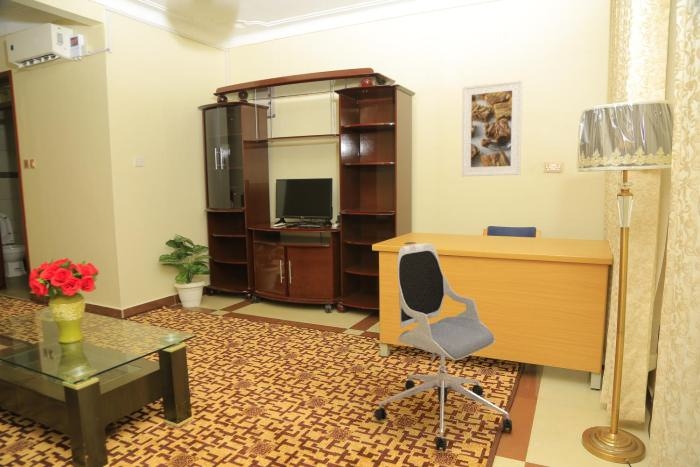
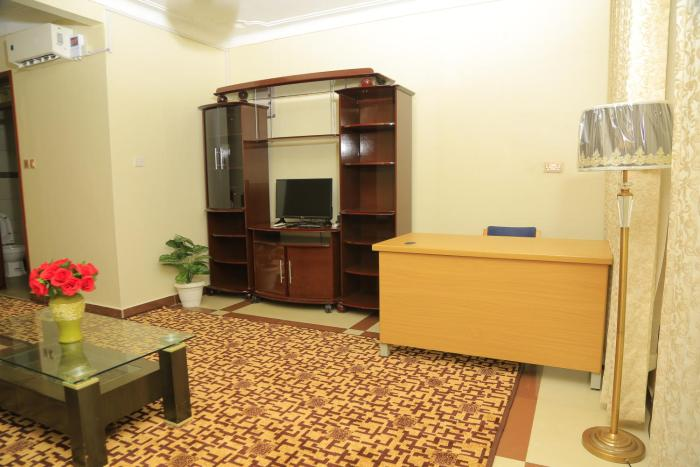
- office chair (439, 333)
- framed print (491, 129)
